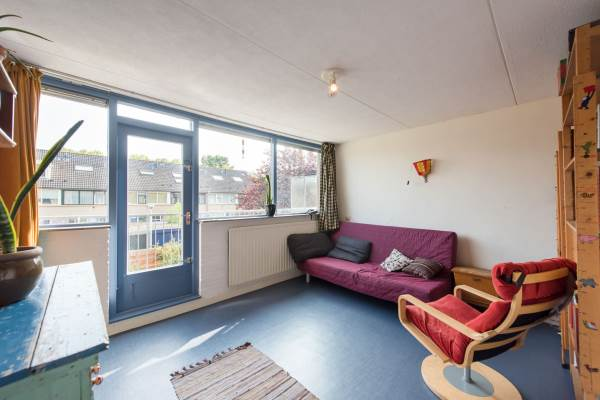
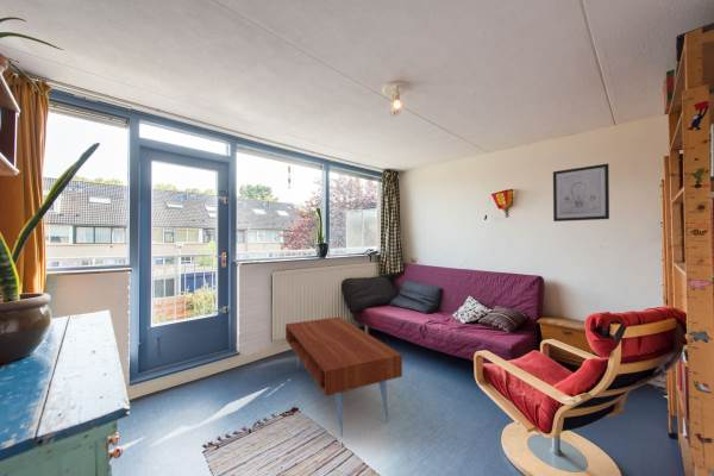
+ wall art (580, 194)
+ coffee table (334, 363)
